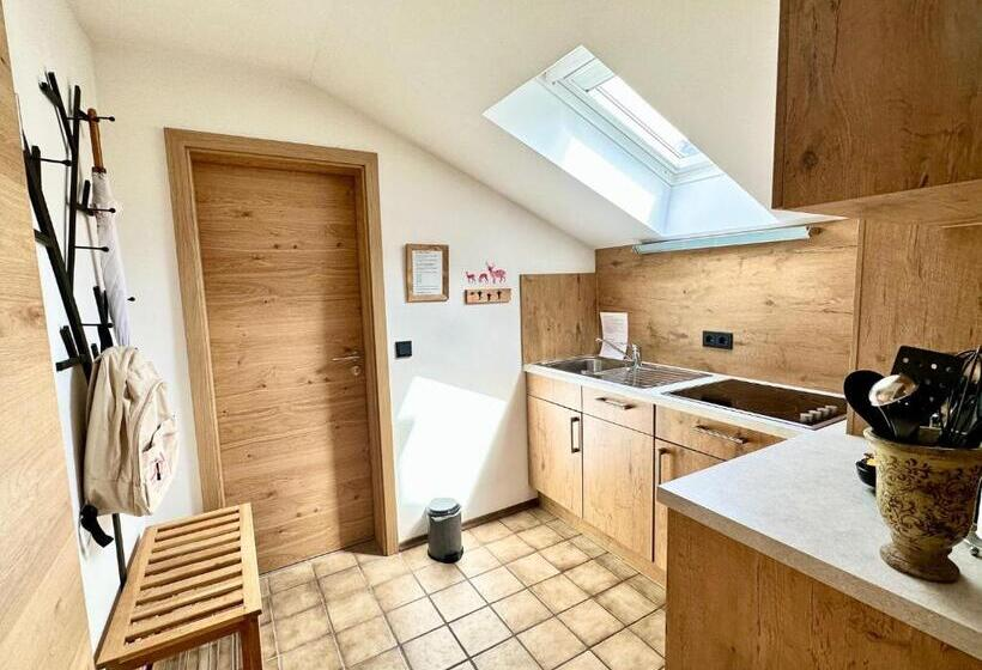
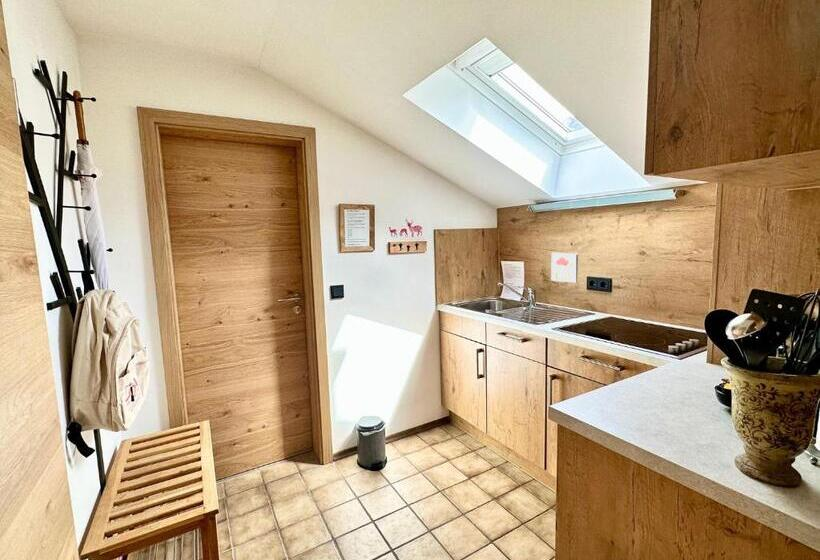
+ decorative tile (563, 267)
